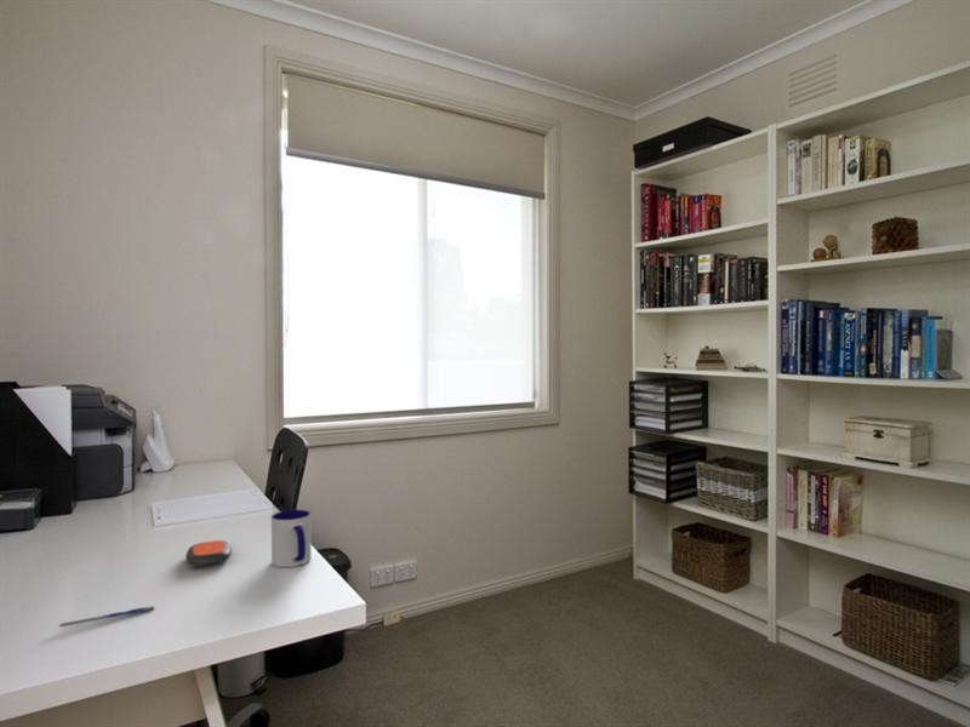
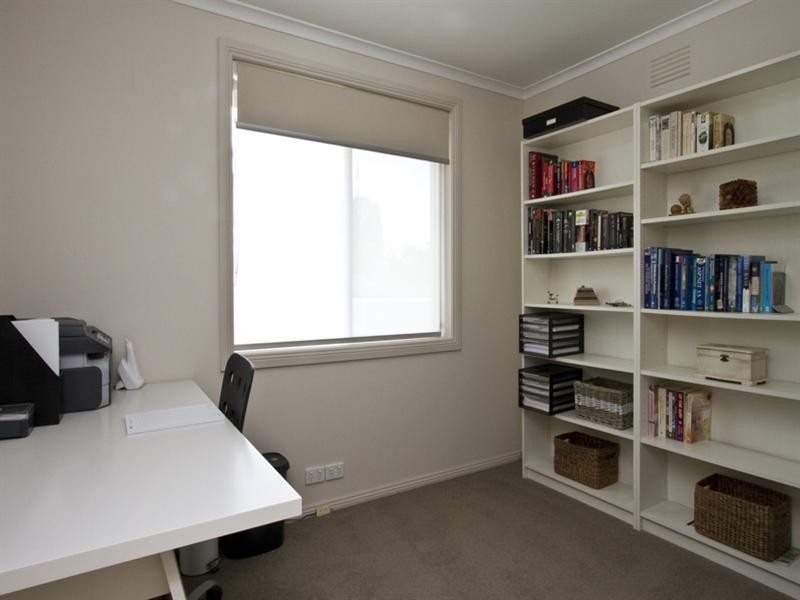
- remote control (209, 553)
- pen (107, 616)
- mug (293, 539)
